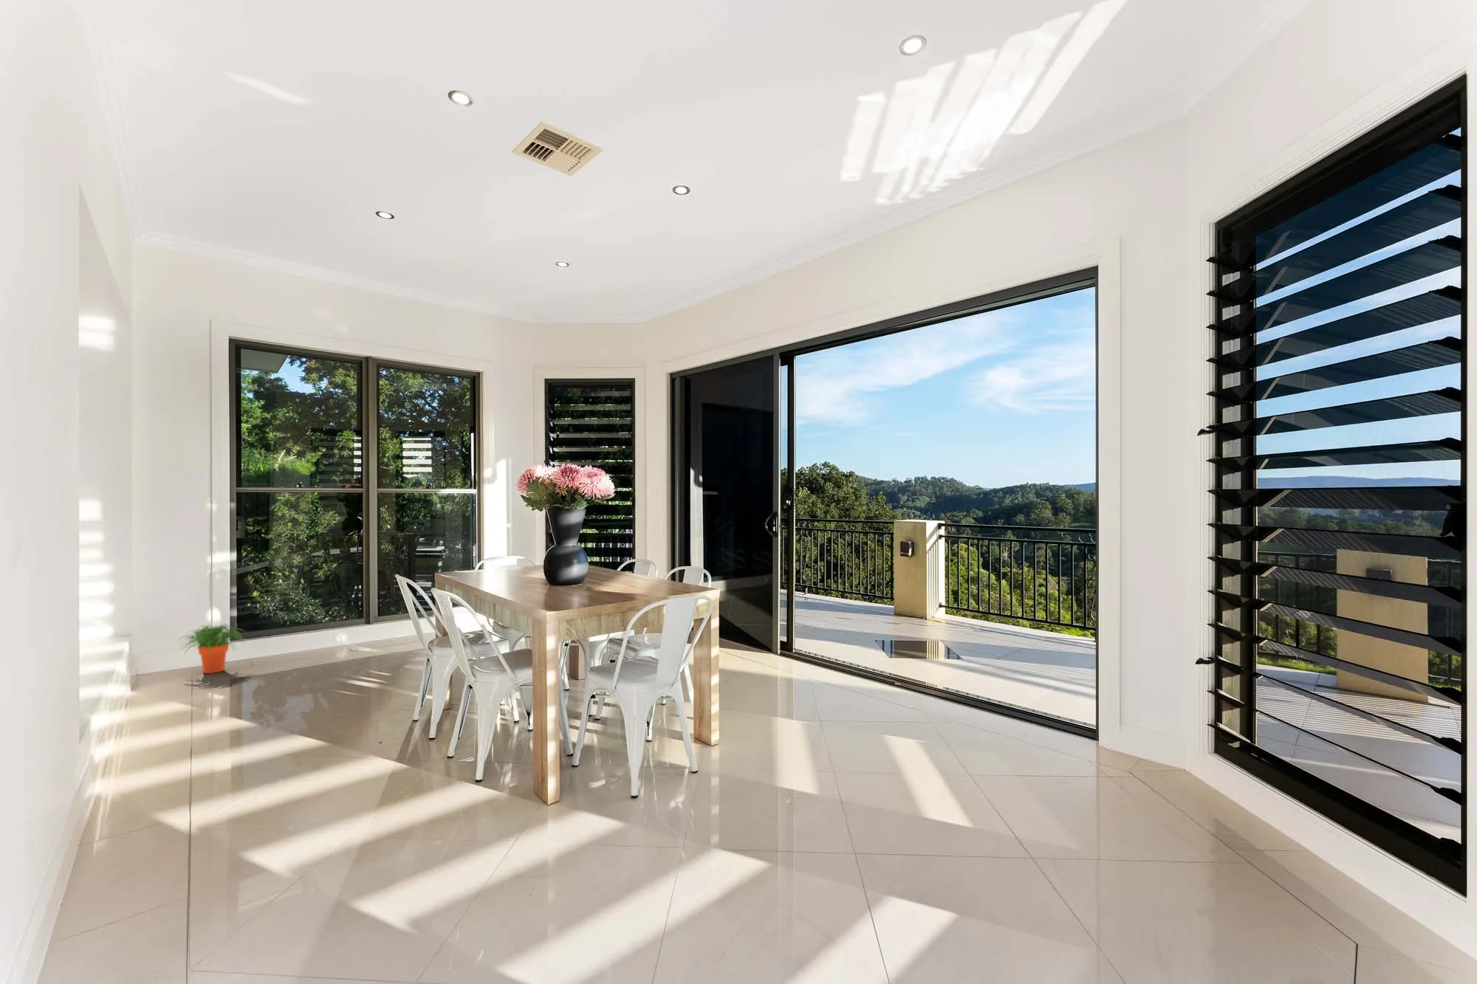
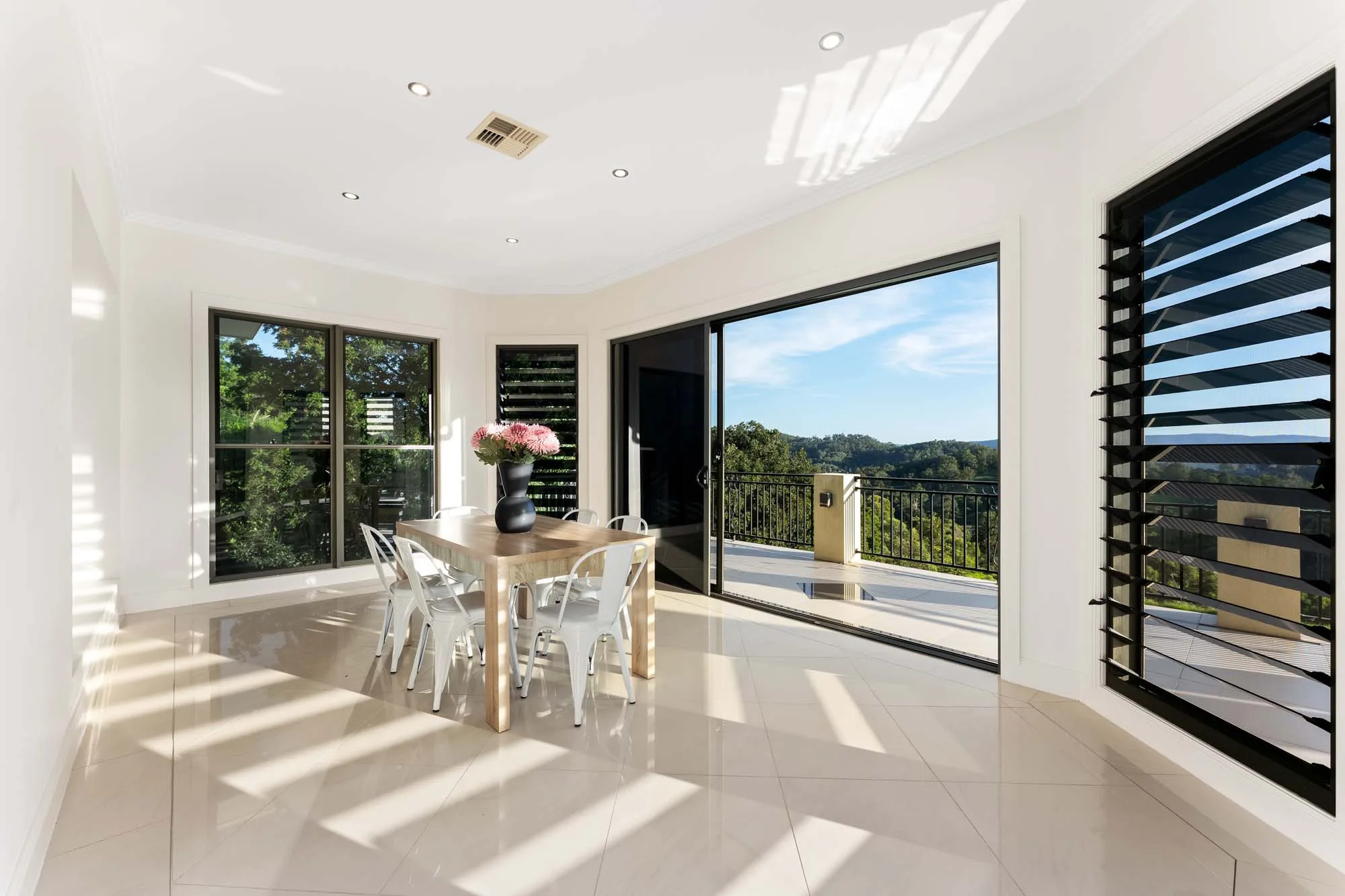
- potted plant (213, 647)
